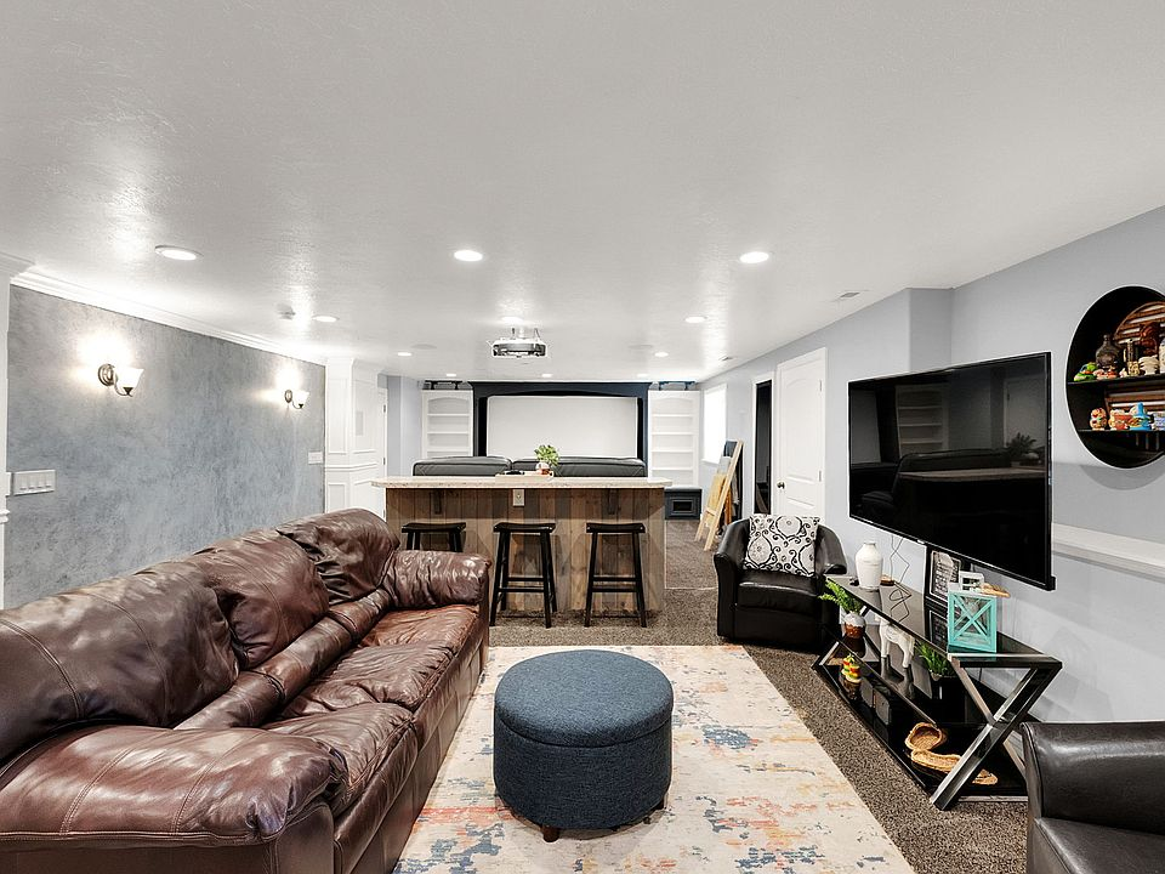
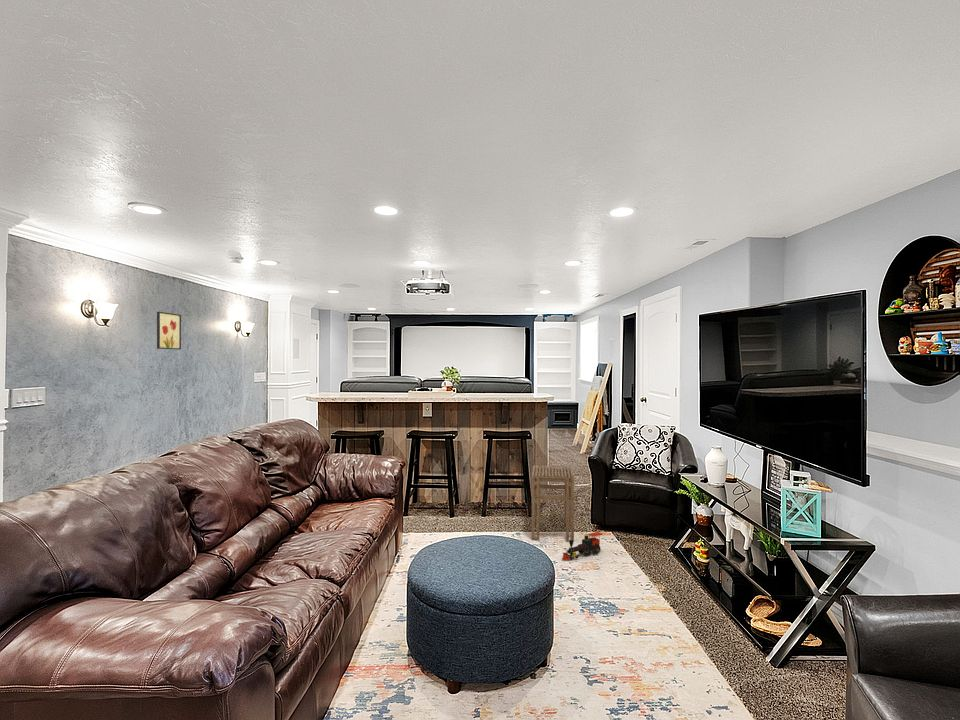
+ stool (552, 499)
+ wall art (168, 331)
+ toy train (581, 545)
